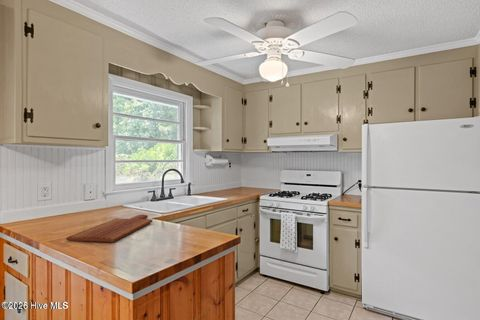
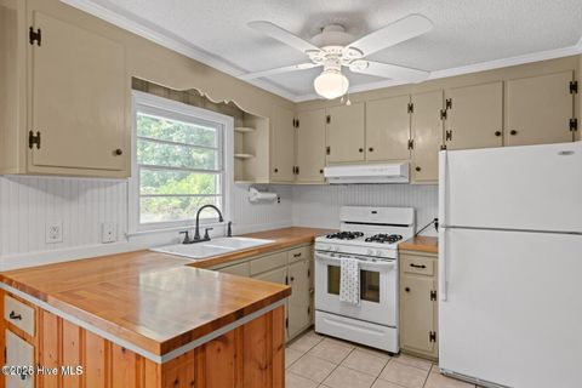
- cutting board (116, 227)
